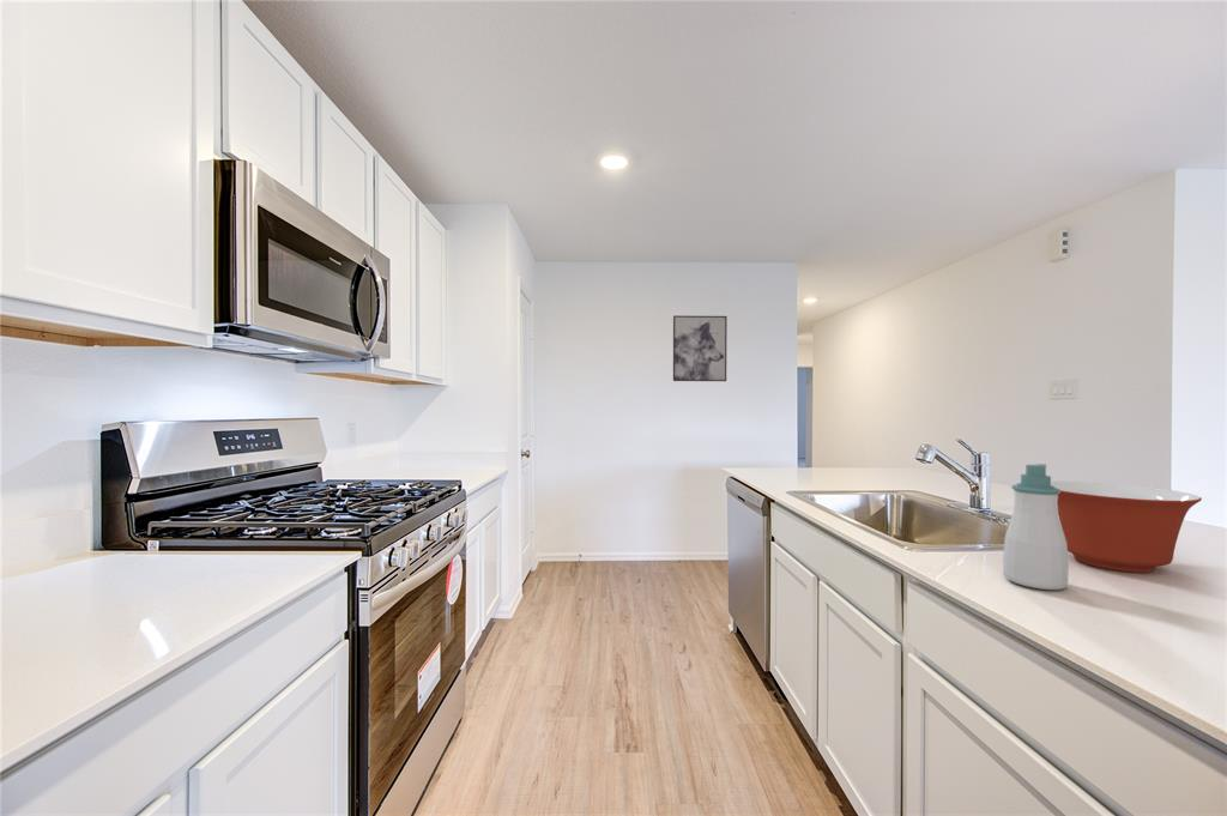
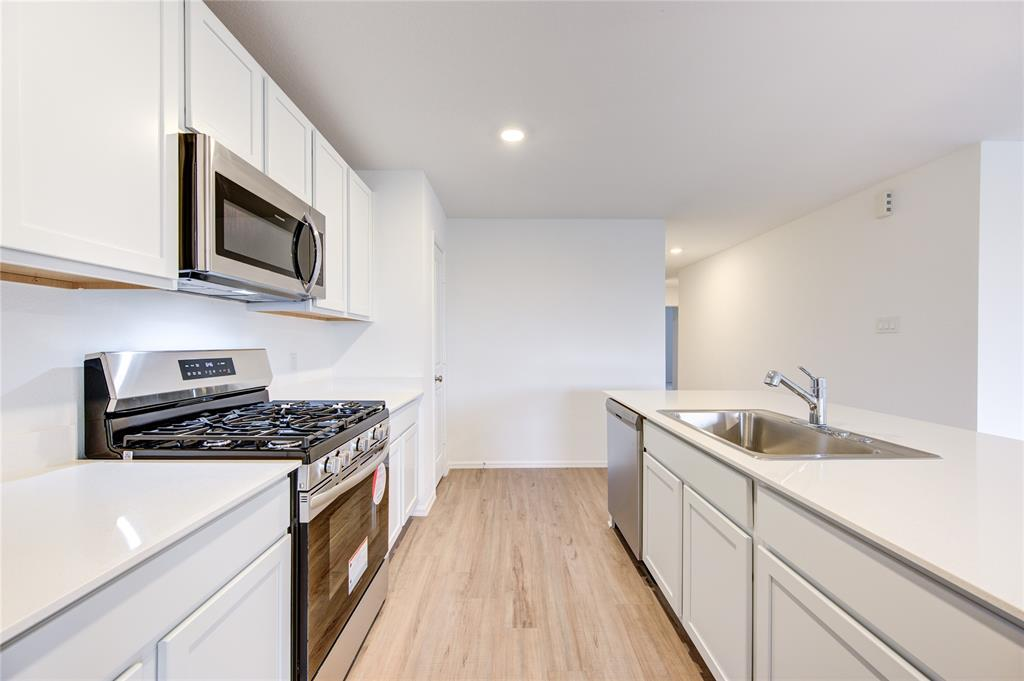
- mixing bowl (1112, 526)
- wall art (700, 347)
- soap bottle (1034, 524)
